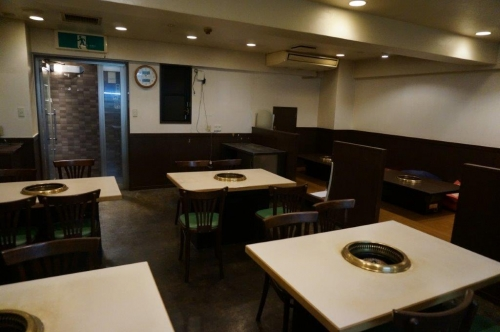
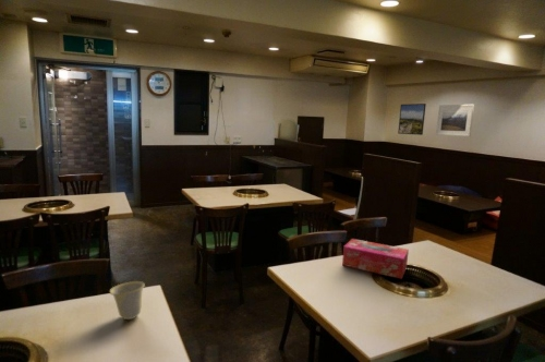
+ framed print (453, 120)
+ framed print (411, 119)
+ cup (128, 301)
+ tissue box (375, 257)
